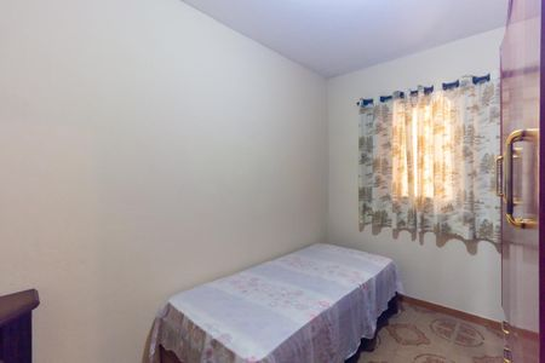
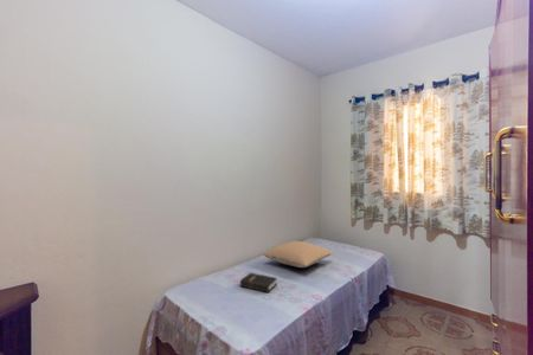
+ hardback book (258, 282)
+ pillow (298, 253)
